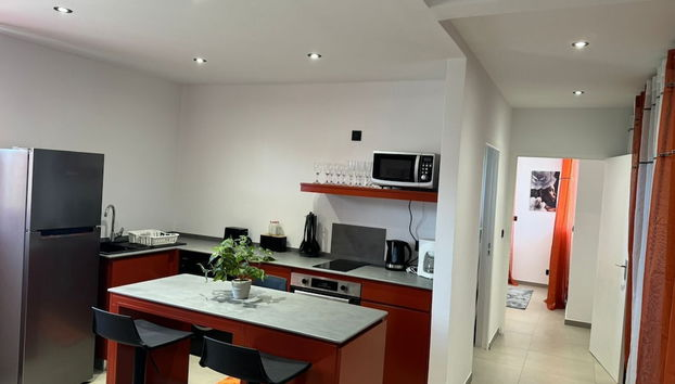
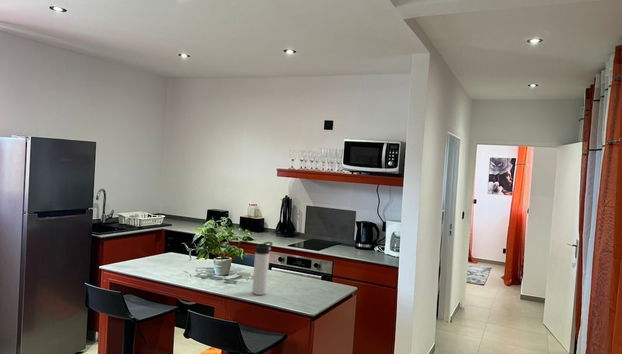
+ thermos bottle (263, 267)
